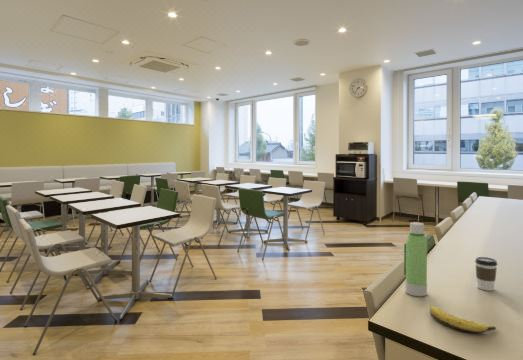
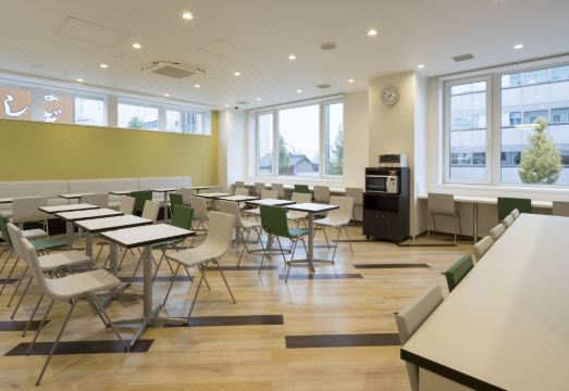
- coffee cup (485, 273)
- water bottle (415, 257)
- banana (461, 319)
